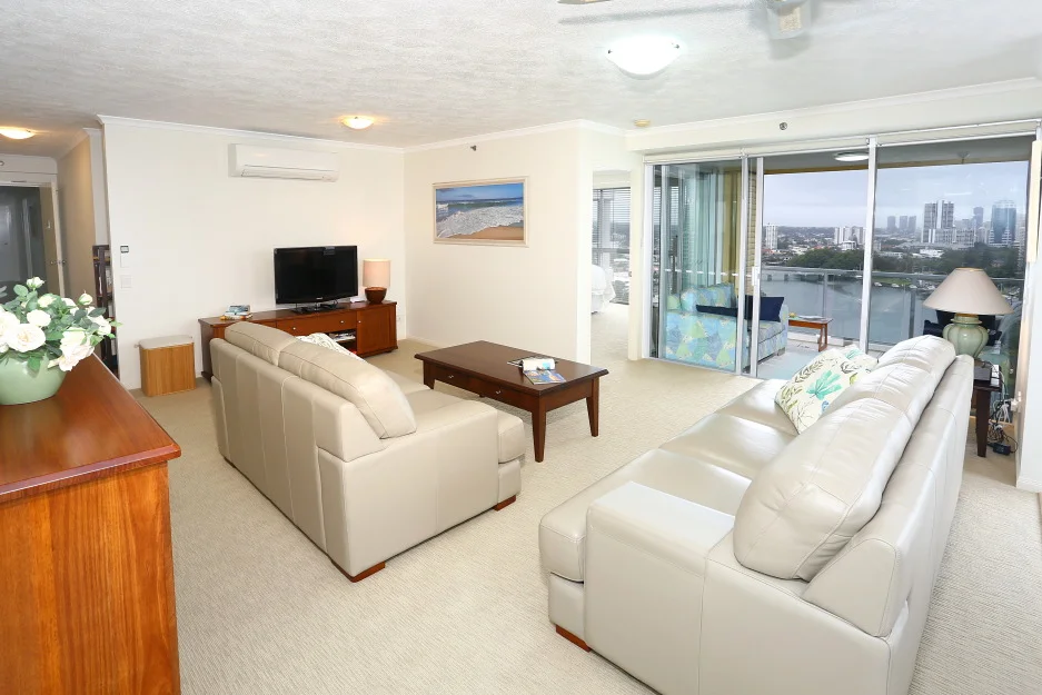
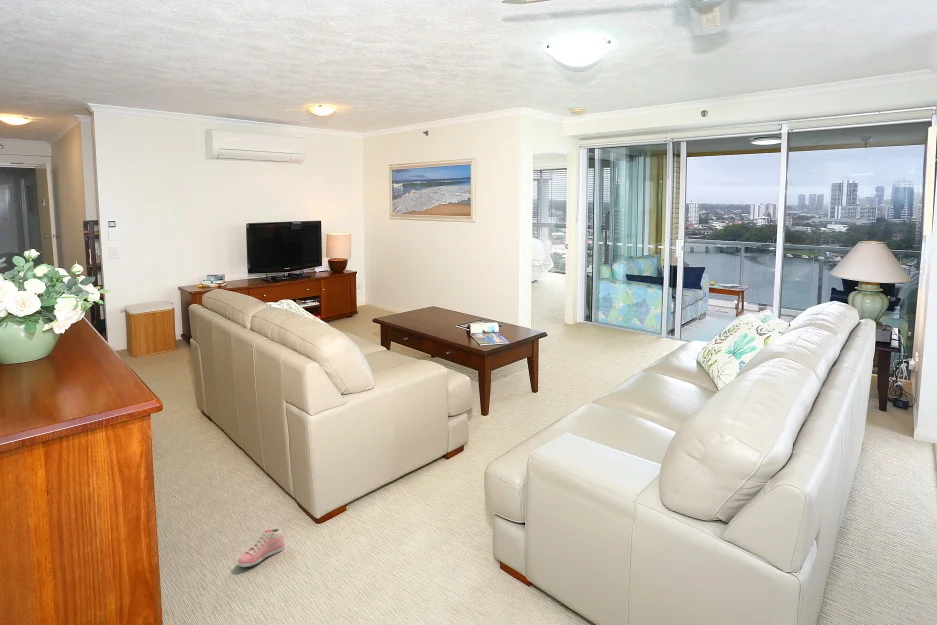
+ sneaker (260, 544)
